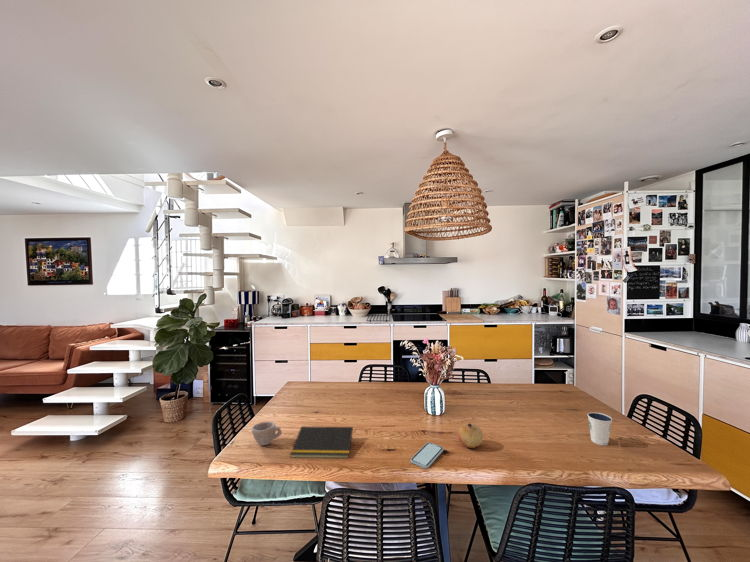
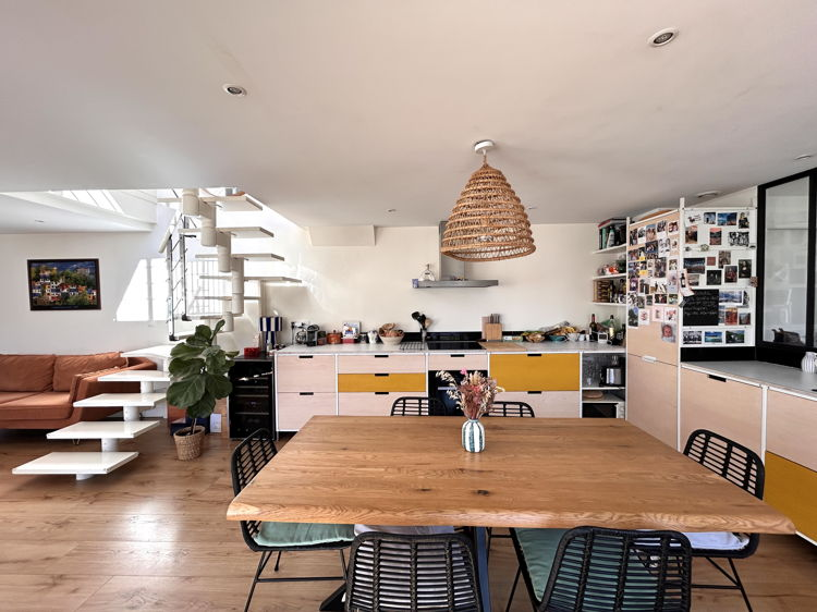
- notepad (323, 441)
- smartphone (427, 454)
- dixie cup (599, 429)
- cup (267, 434)
- fruit (470, 434)
